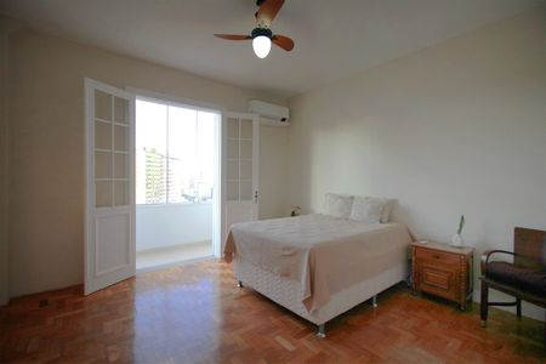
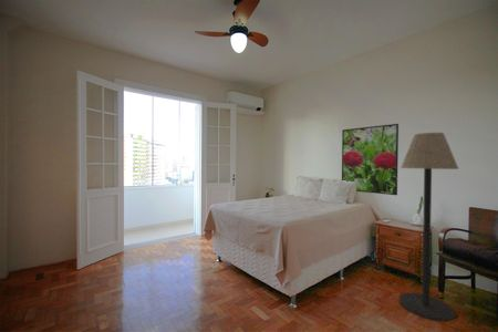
+ floor lamp (426, 220)
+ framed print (367, 159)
